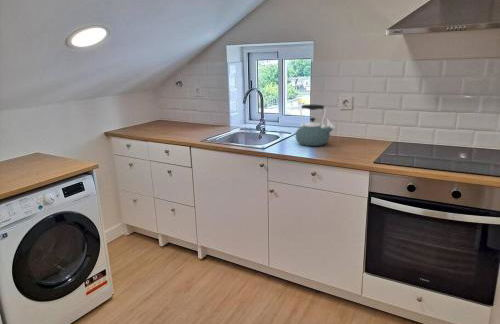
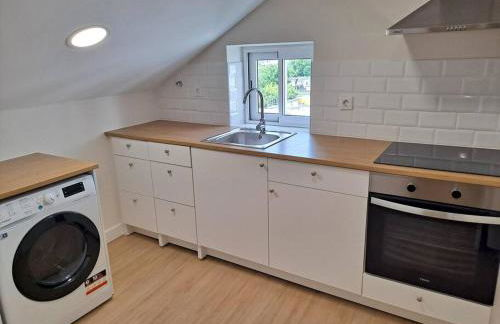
- kettle (315, 124)
